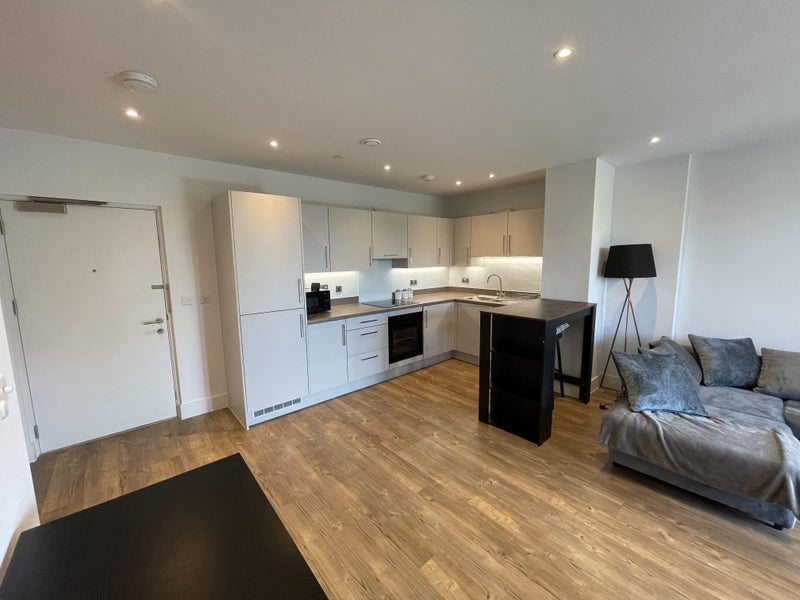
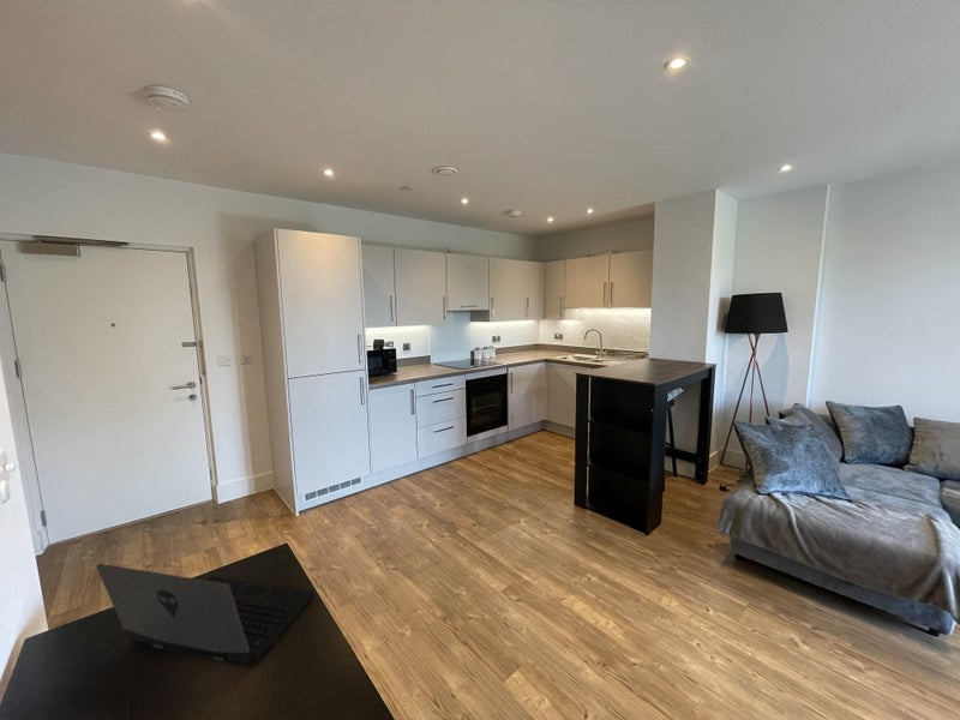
+ laptop (217, 583)
